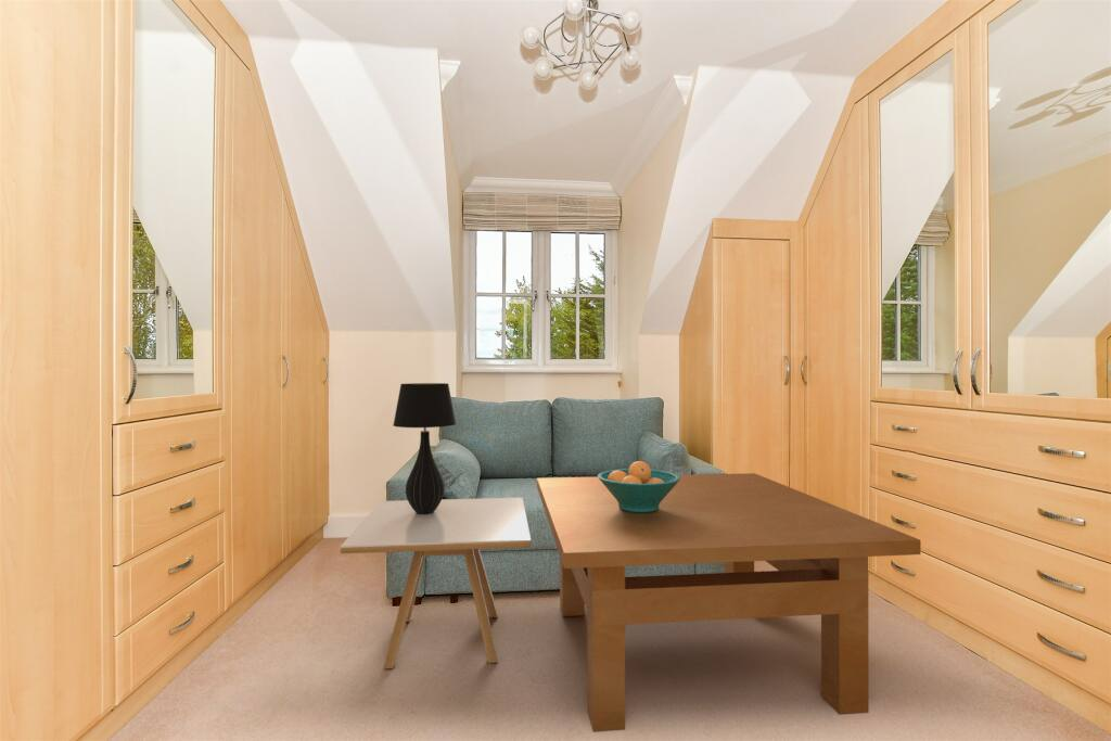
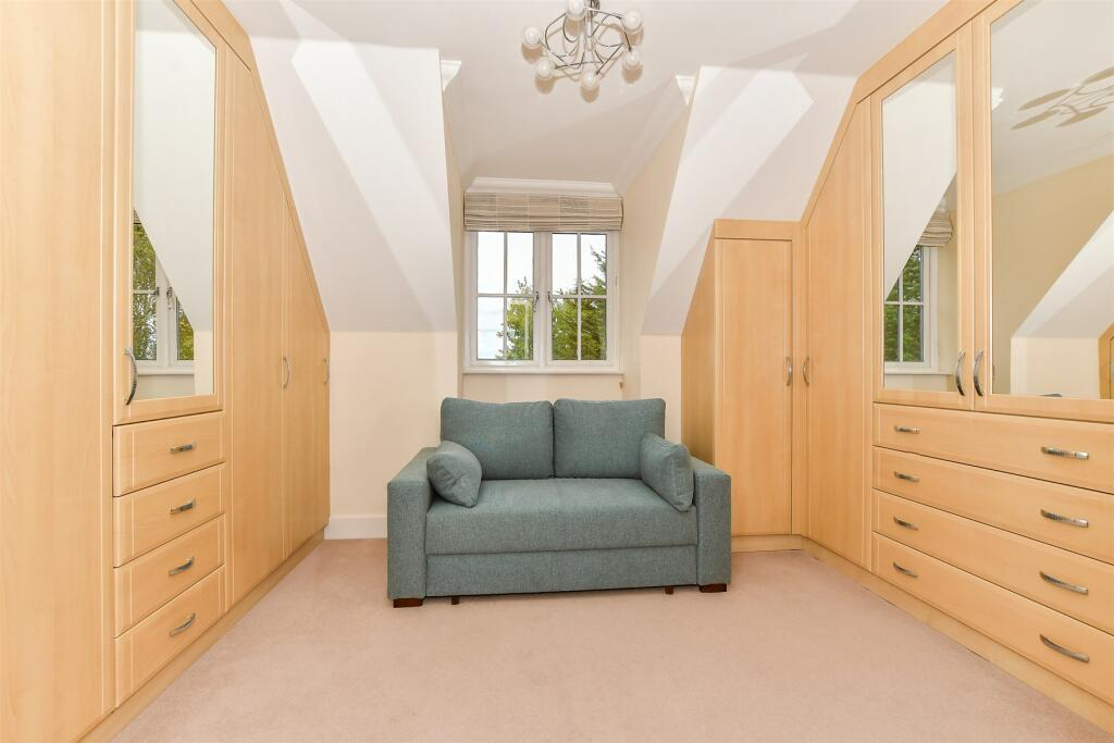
- table (686, 575)
- fruit bowl (638, 484)
- table lamp (424, 447)
- side table (469, 576)
